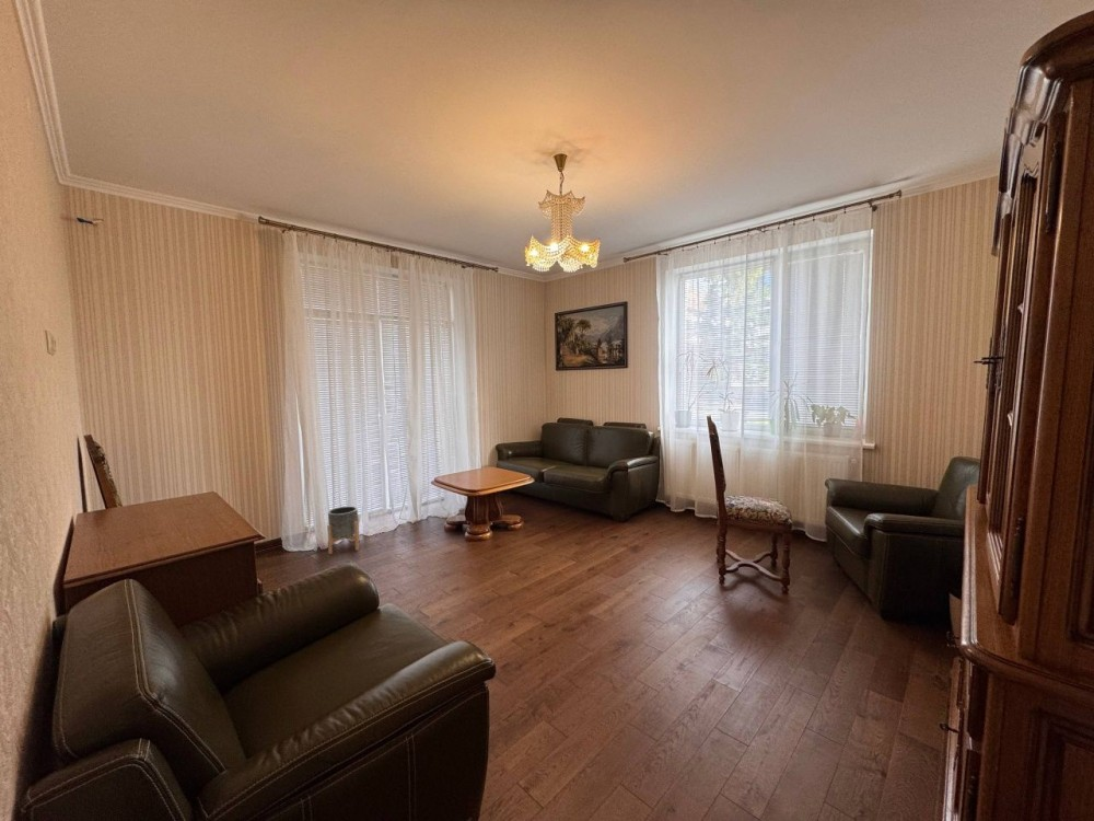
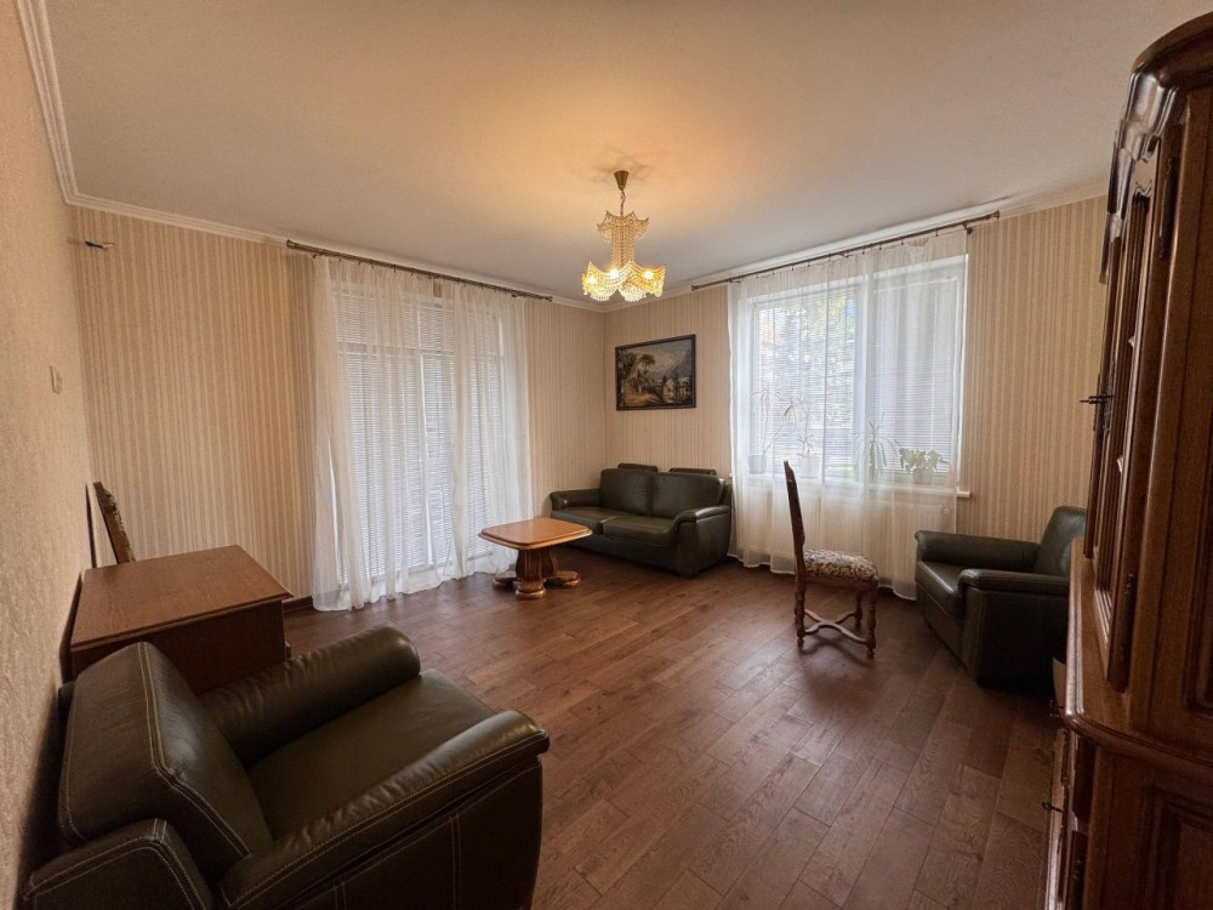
- planter (344, 529)
